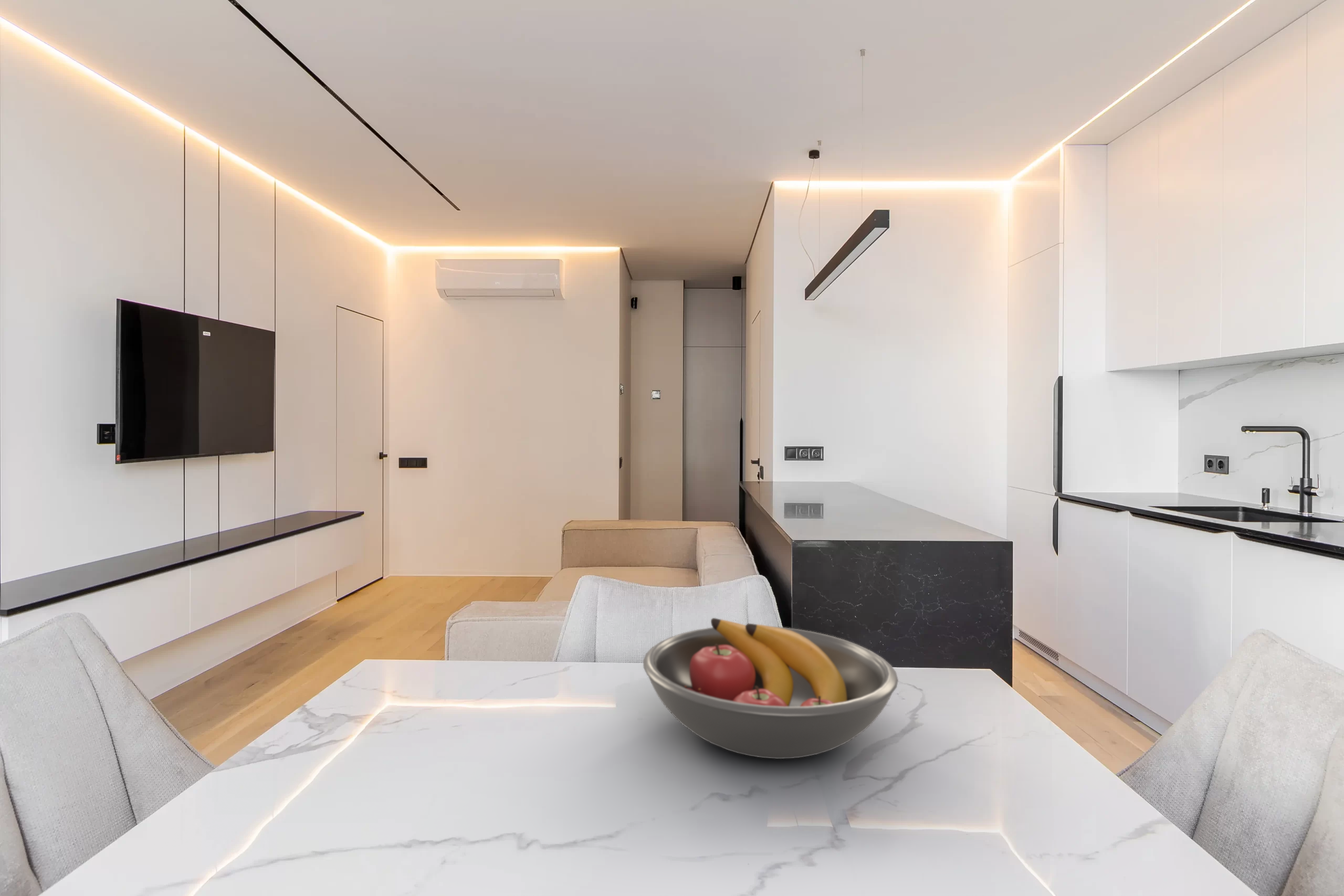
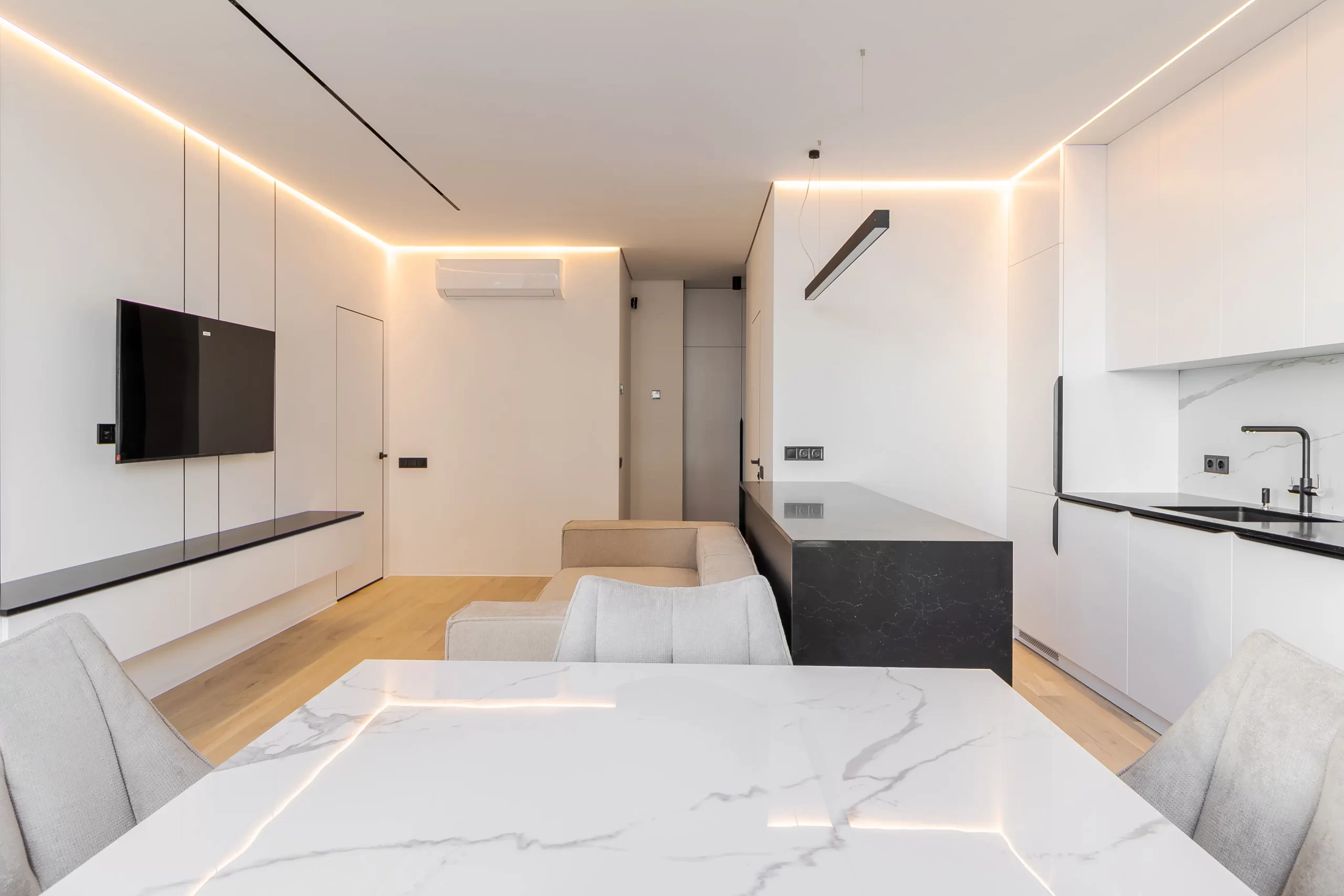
- fruit bowl (766, 686)
